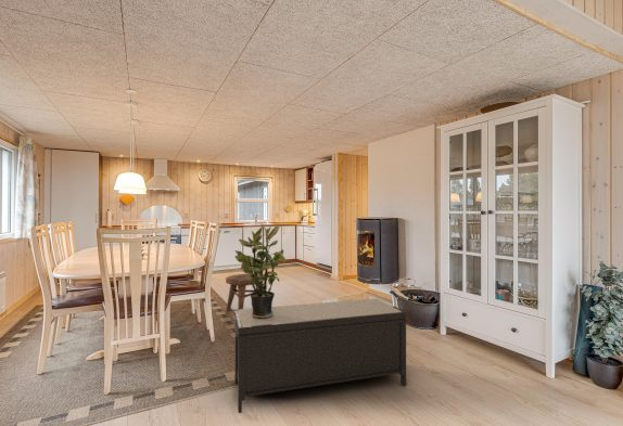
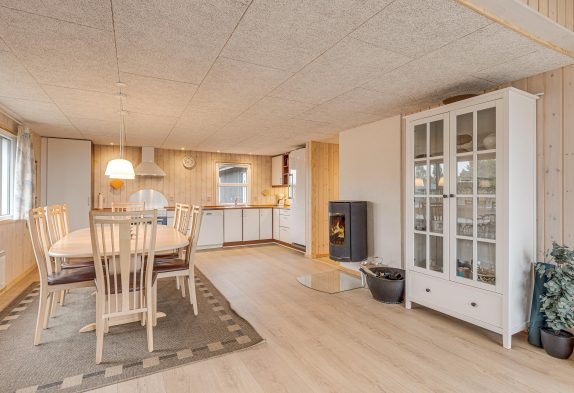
- bench (319, 347)
- stool (244, 295)
- potted plant (258, 269)
